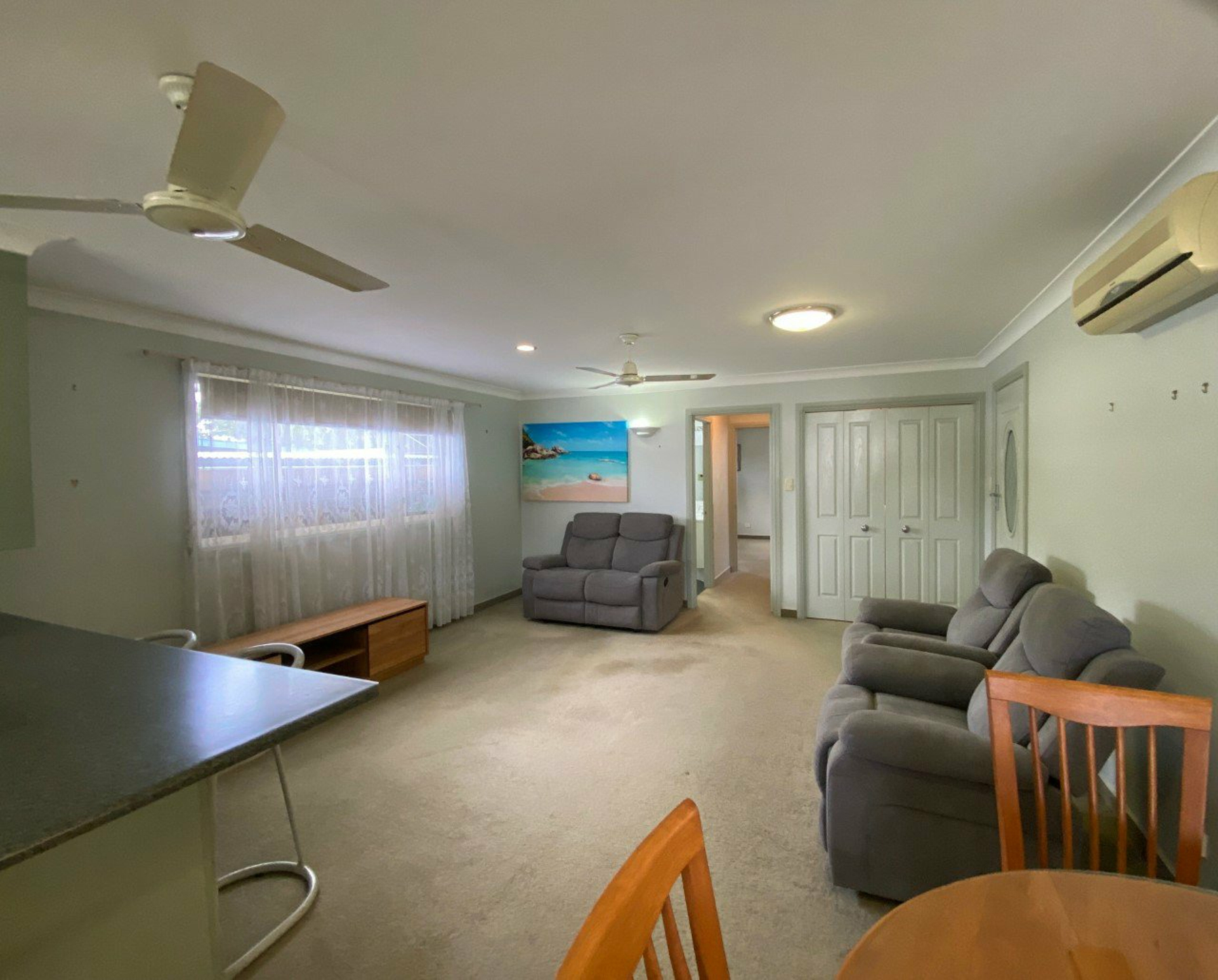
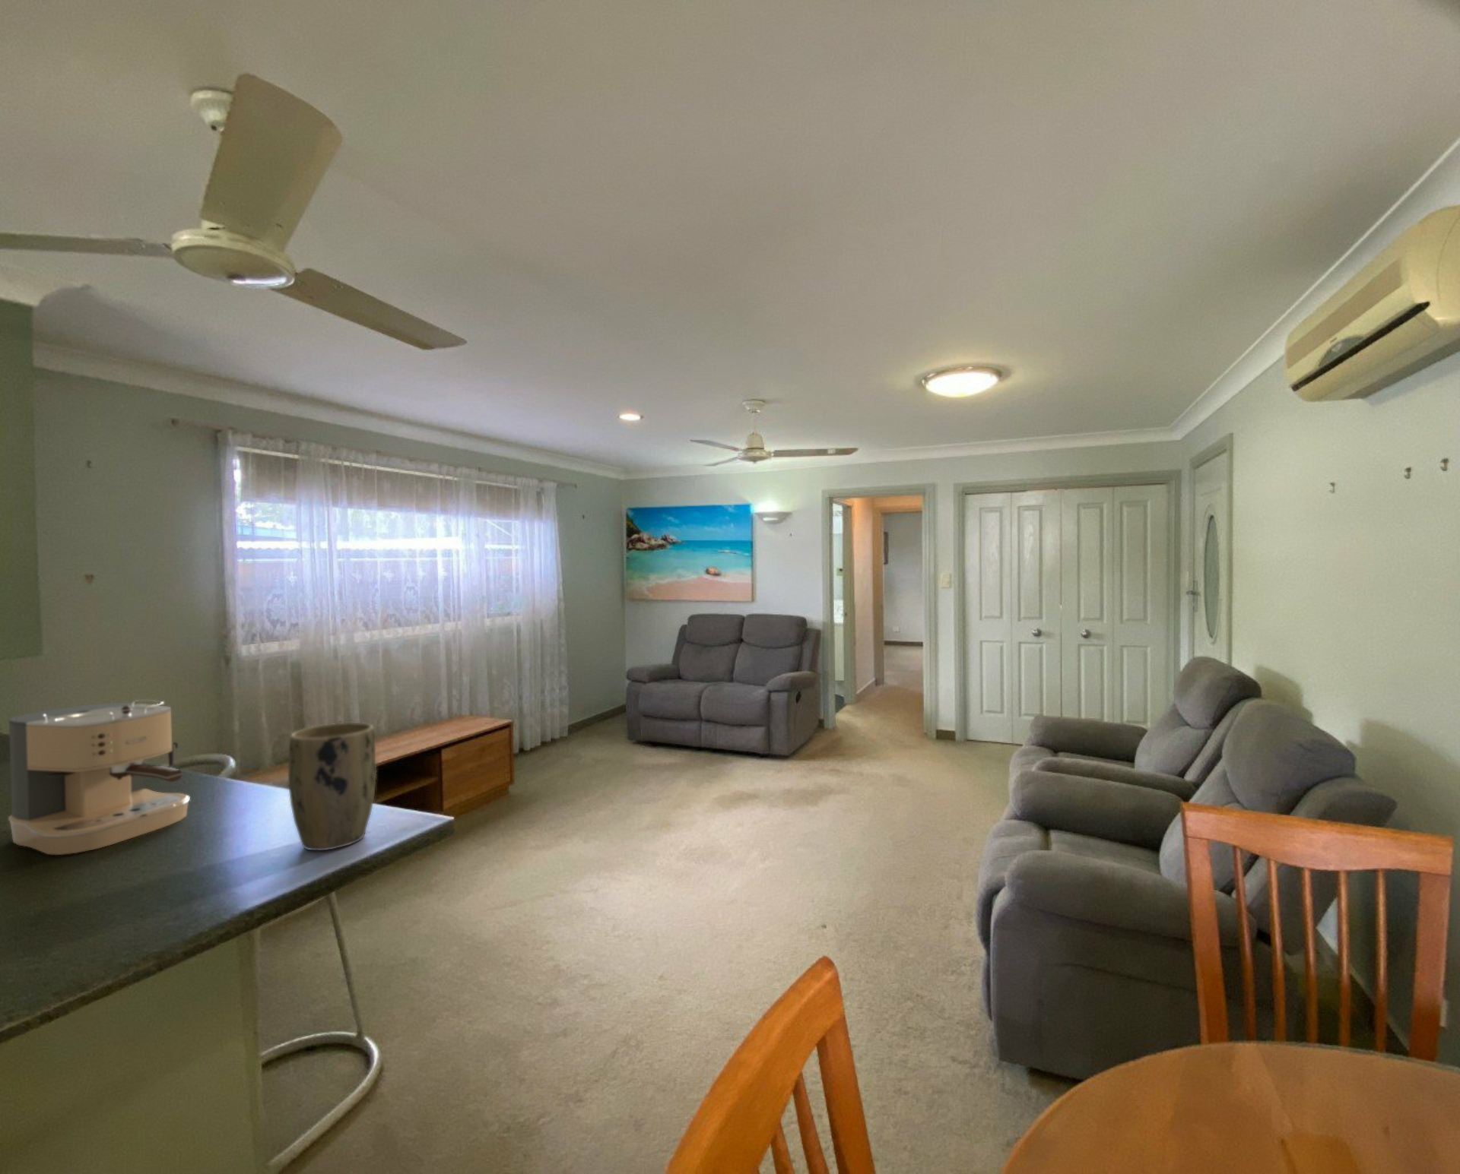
+ coffee maker (109, 768)
+ plant pot (333, 785)
